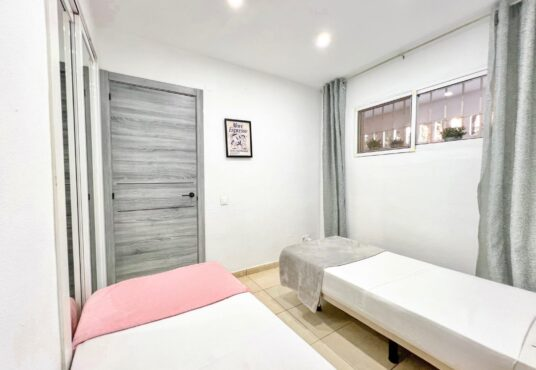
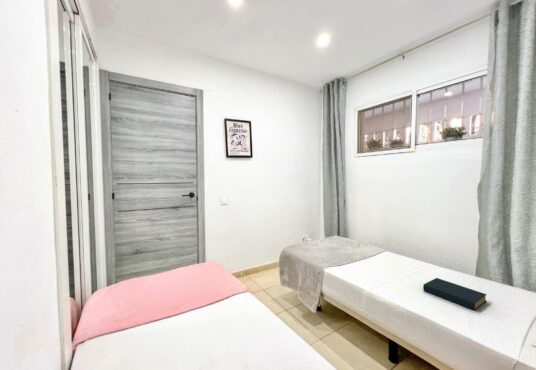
+ hardback book (453, 292)
